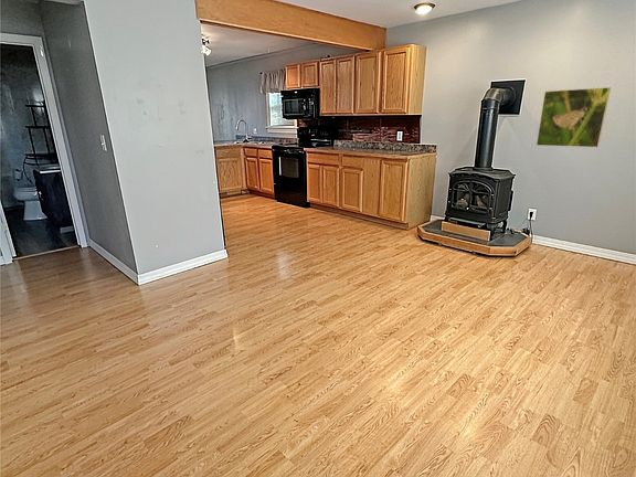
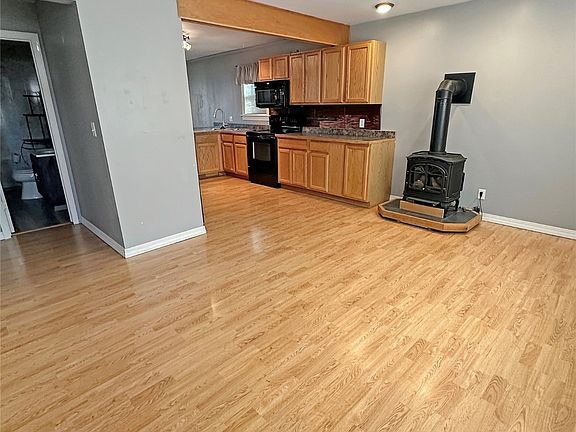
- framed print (571, 118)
